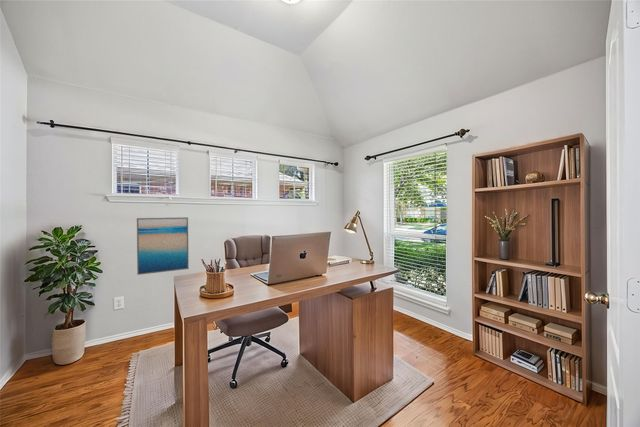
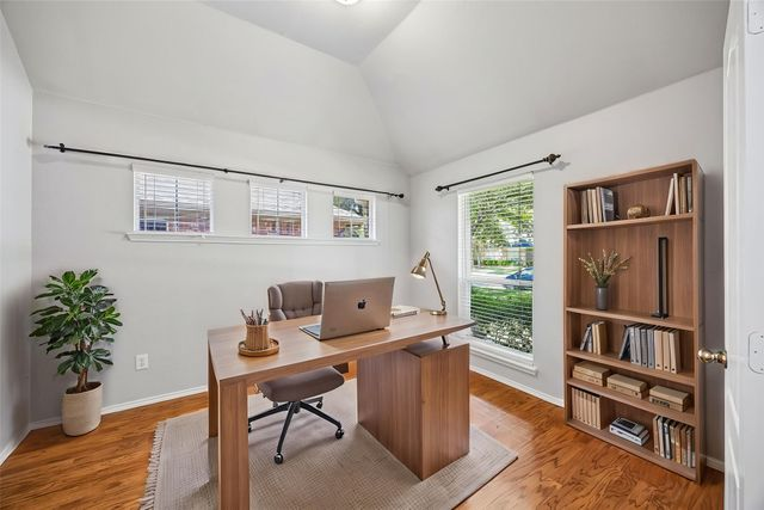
- wall art (163, 244)
